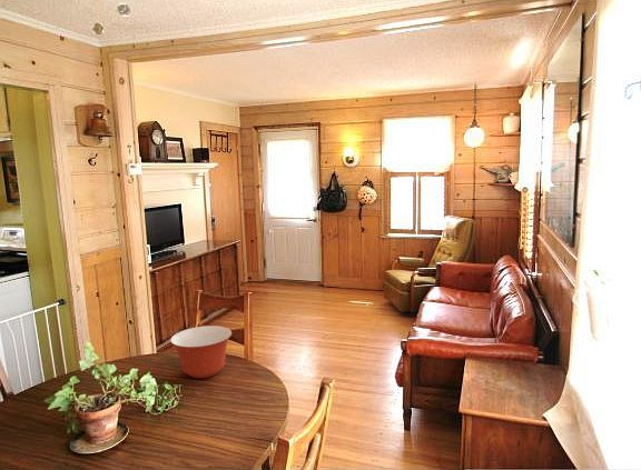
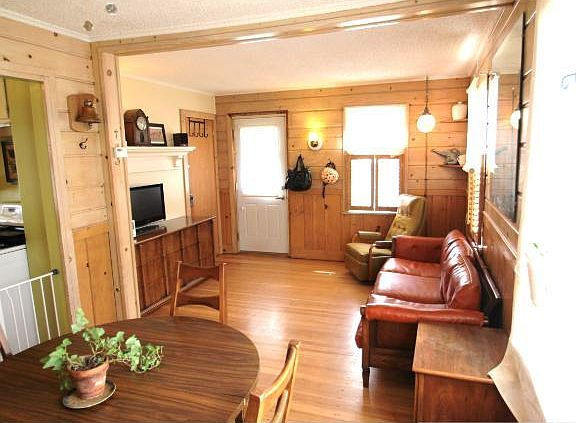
- mixing bowl (203, 353)
